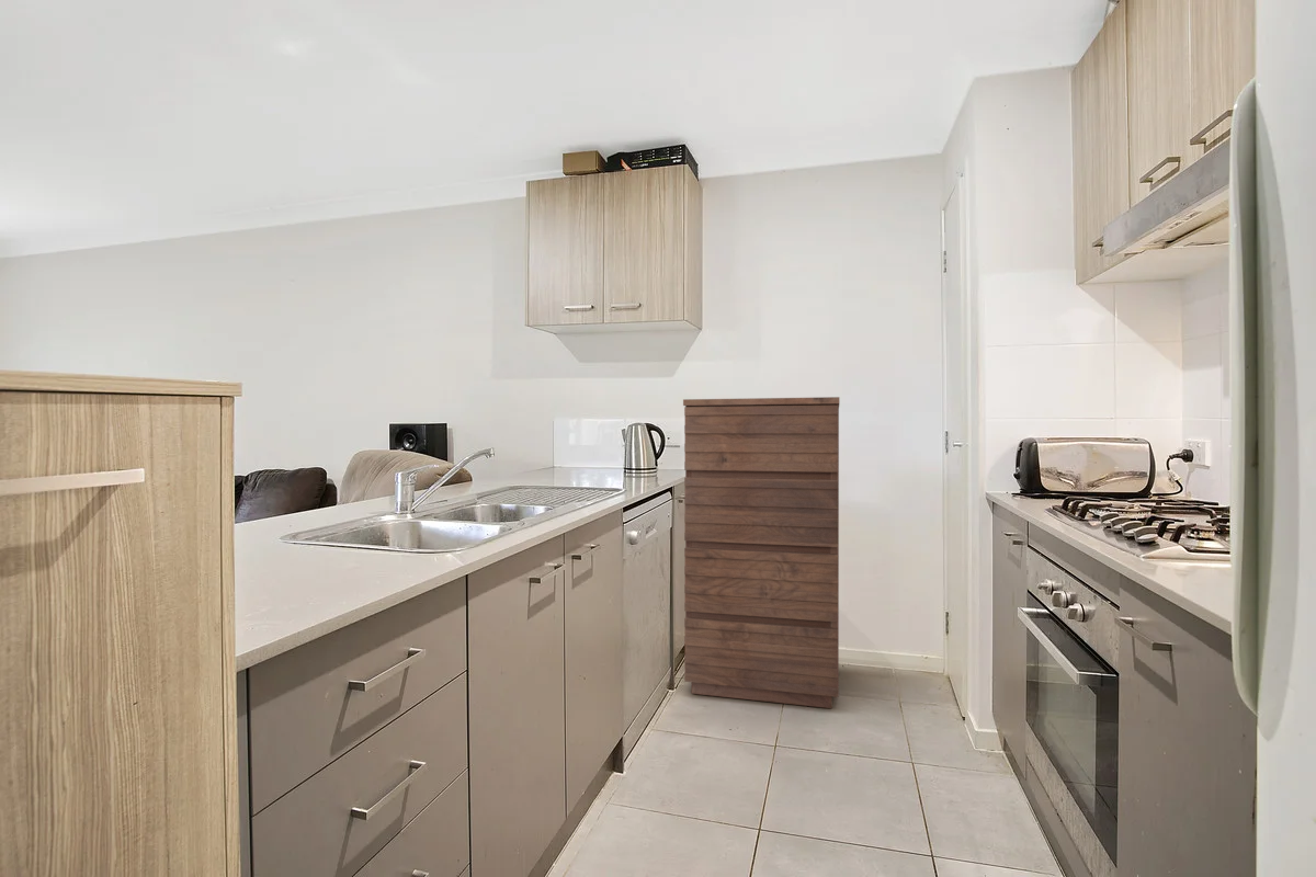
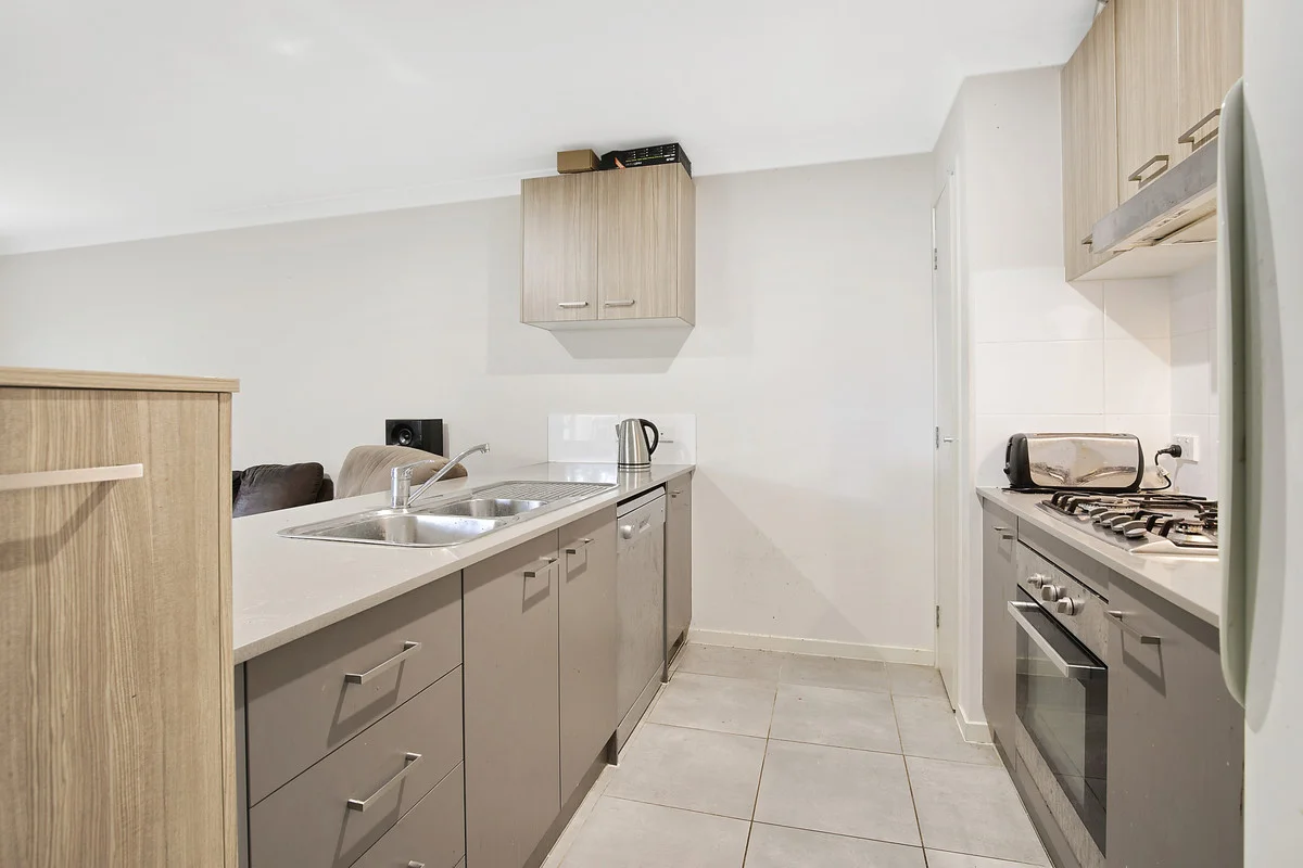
- dresser (765, 539)
